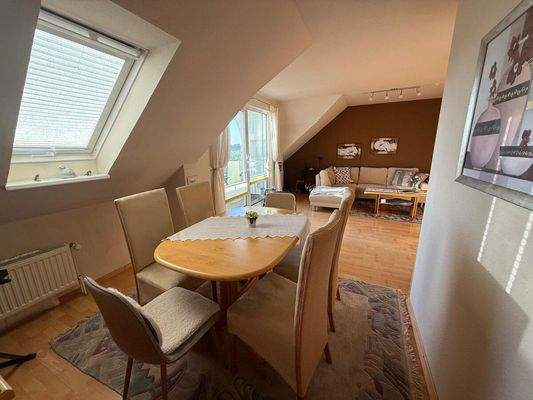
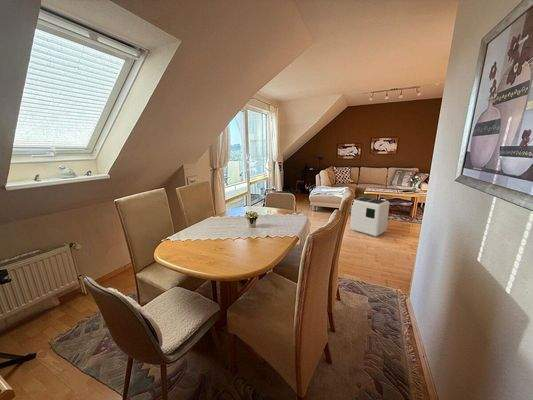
+ air purifier (368, 216)
